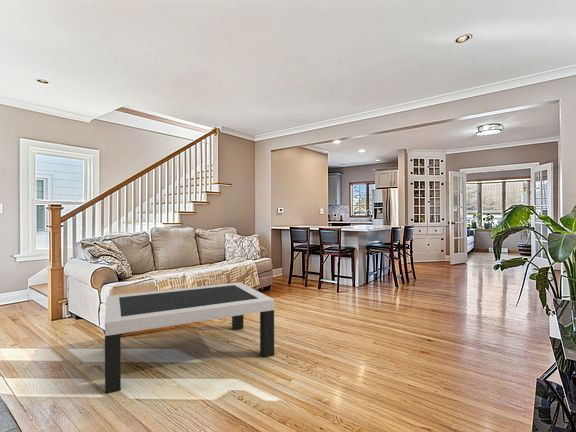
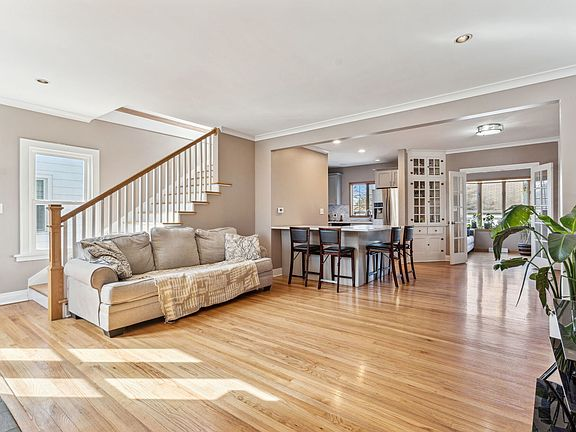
- coffee table (188, 322)
